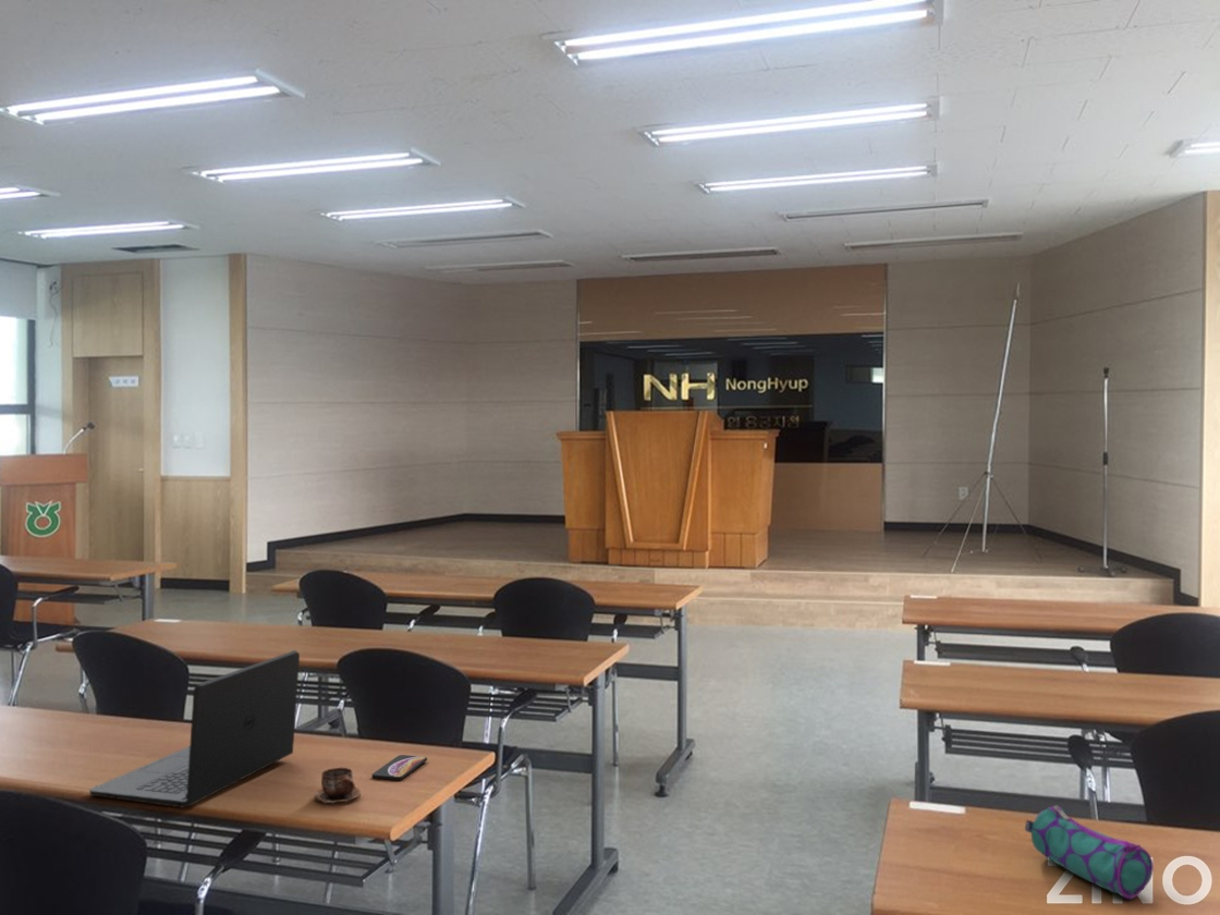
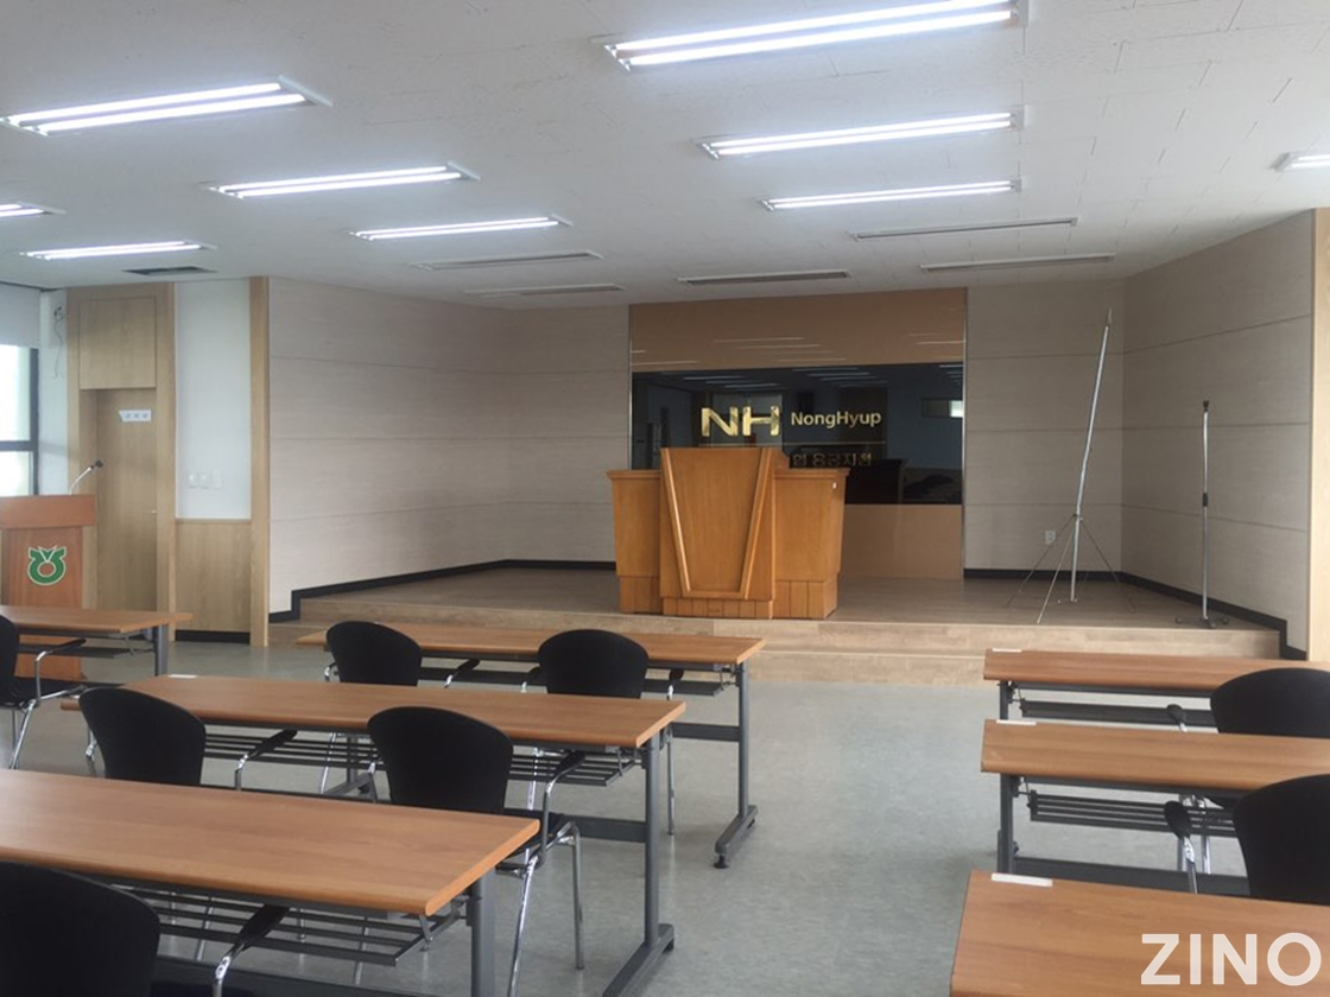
- laptop (199, 719)
- cup (338, 784)
- pencil case (1088, 849)
- smartphone (400, 767)
